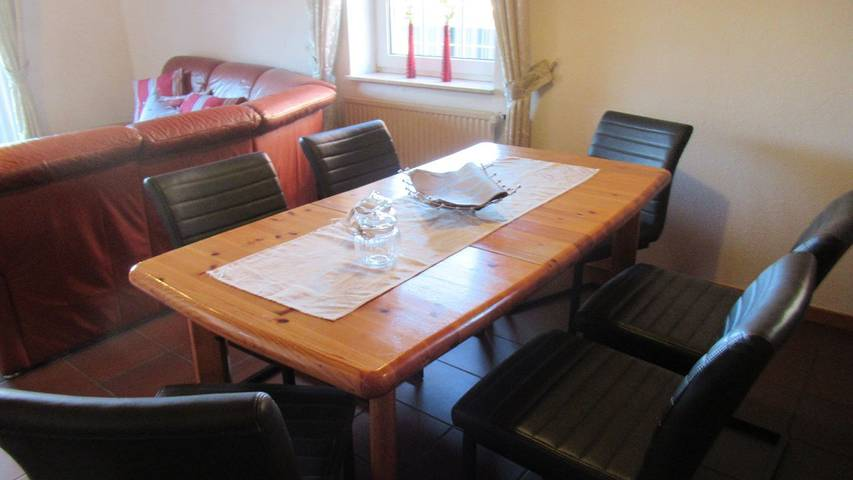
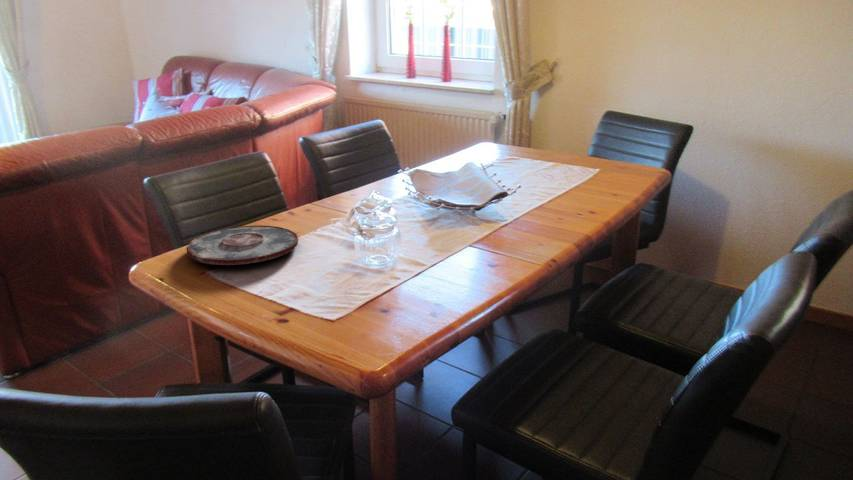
+ plate (243, 244)
